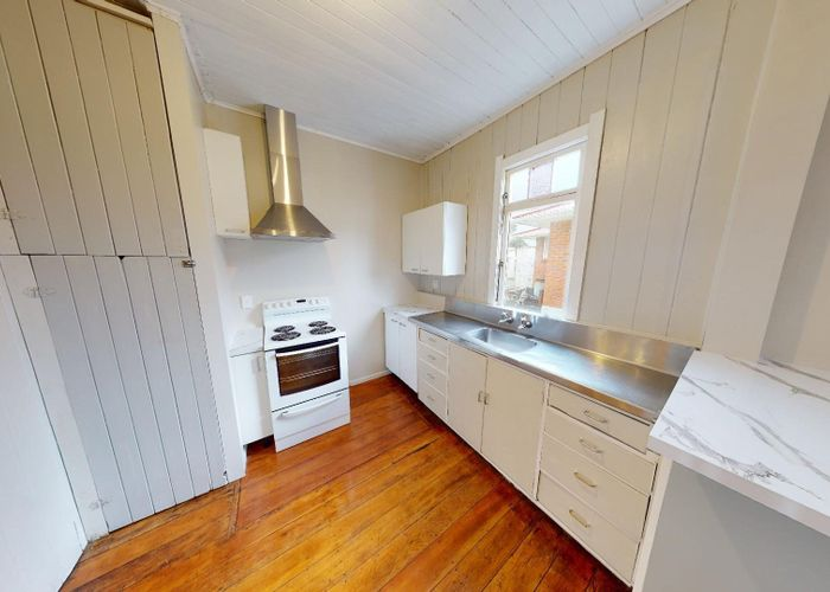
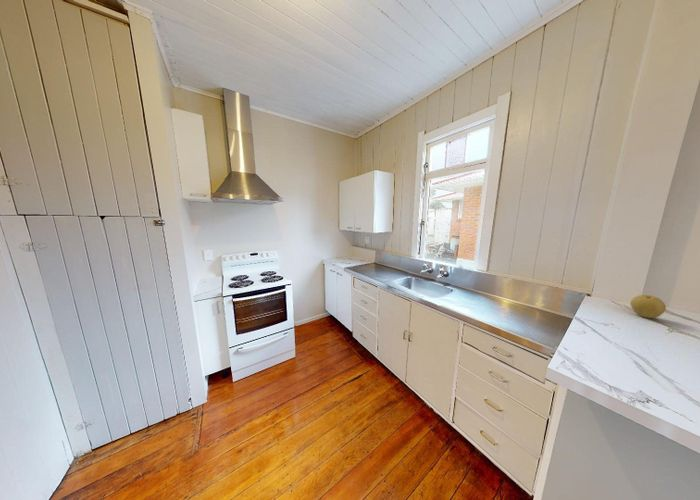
+ fruit (646, 306)
